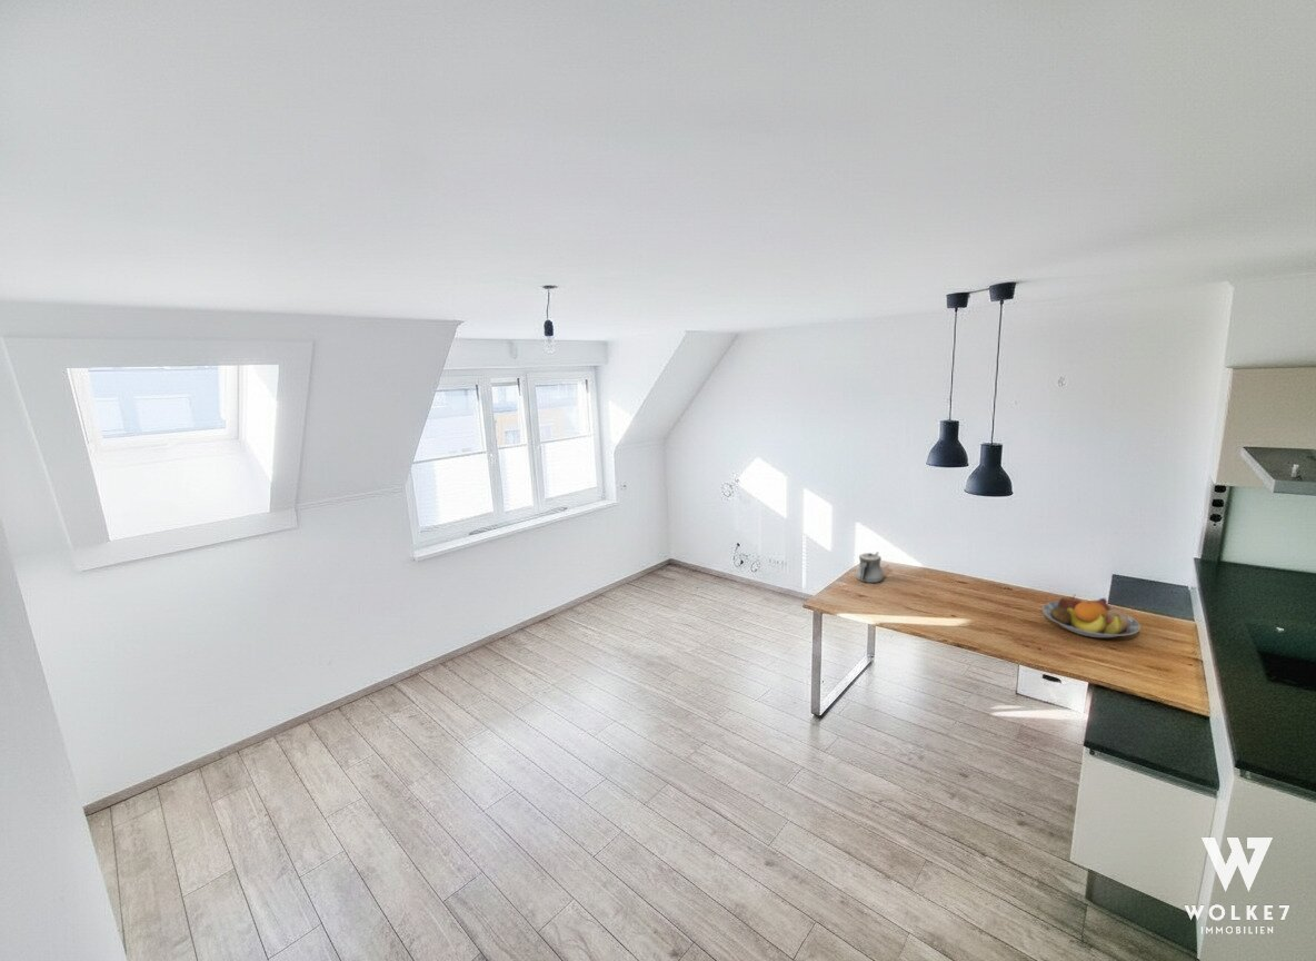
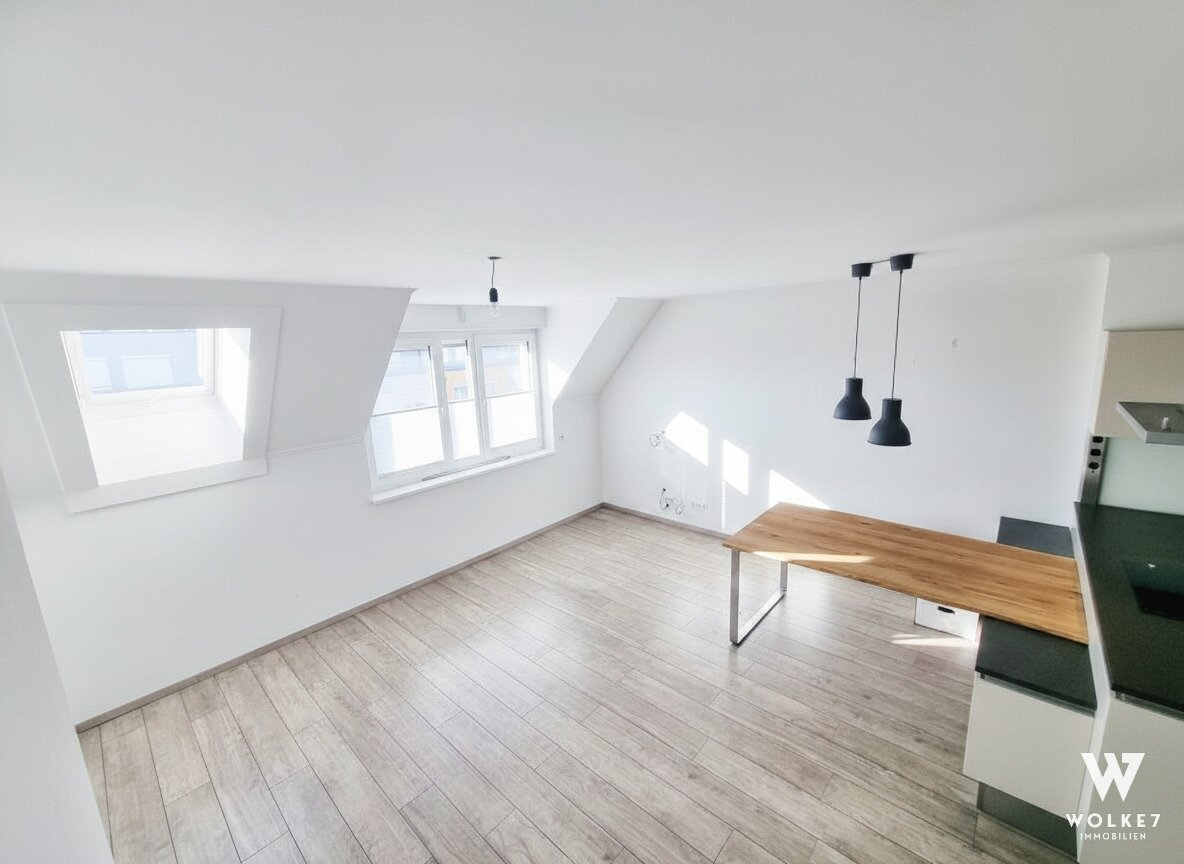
- fruit bowl (1089, 613)
- teapot (869, 565)
